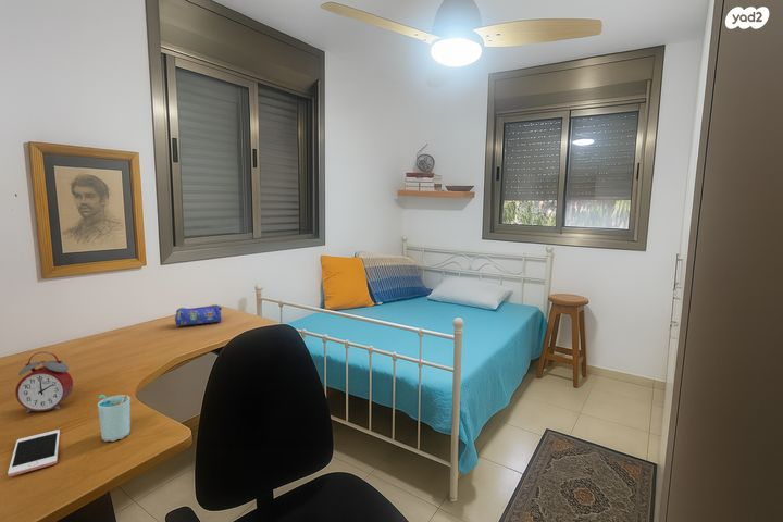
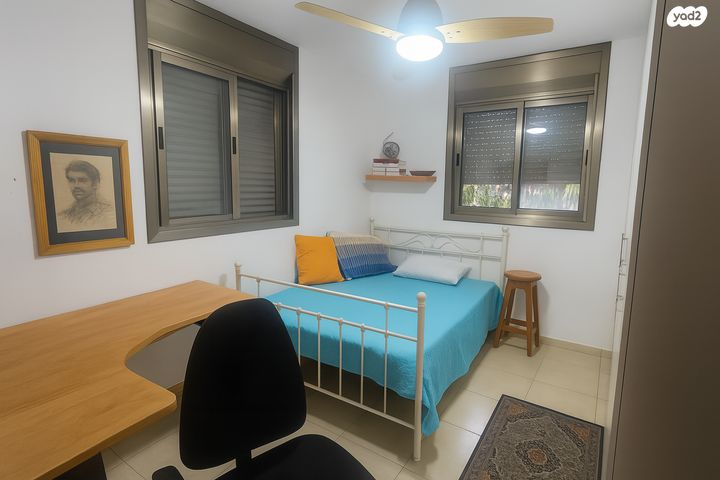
- alarm clock (45, 380)
- cup (115, 413)
- cell phone (36, 450)
- pencil case (199, 314)
